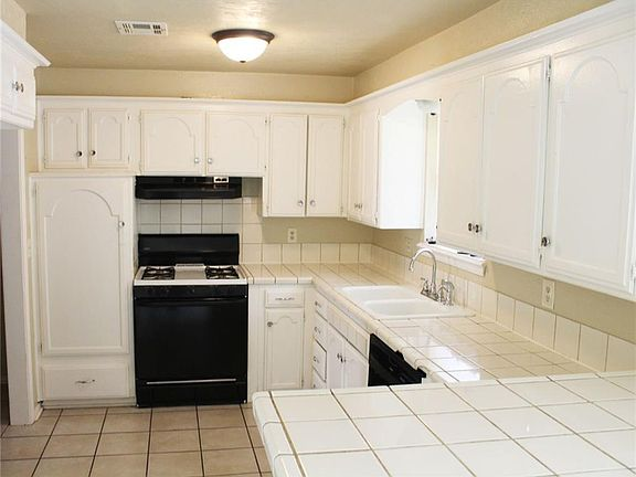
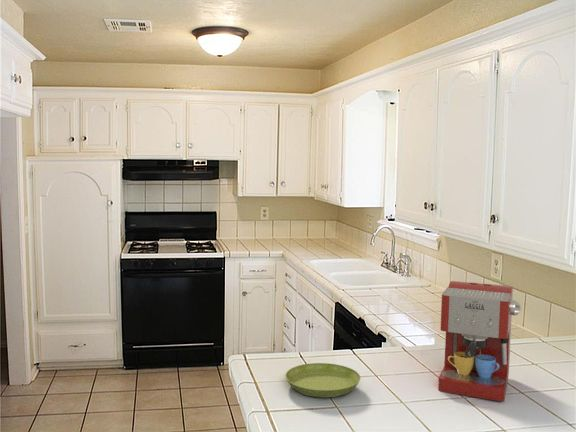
+ coffee maker (476, 335)
+ saucer (322, 380)
